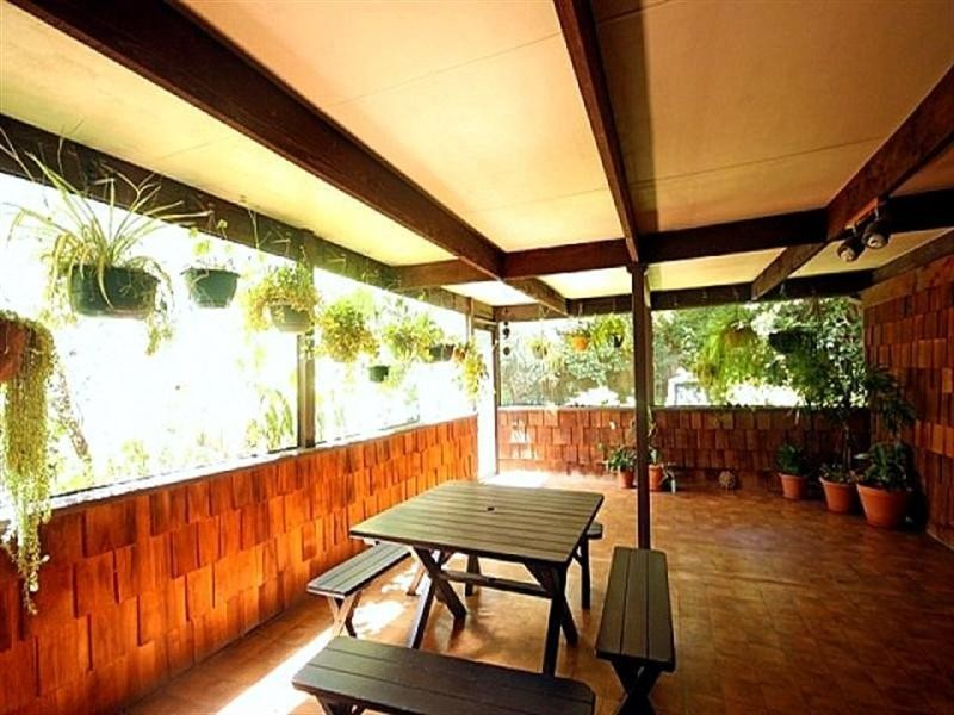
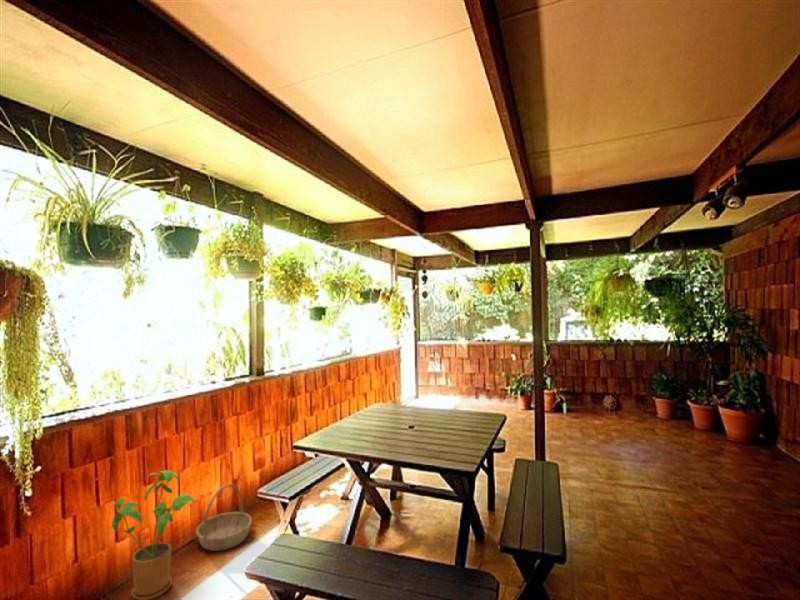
+ house plant (157, 532)
+ basket (224, 513)
